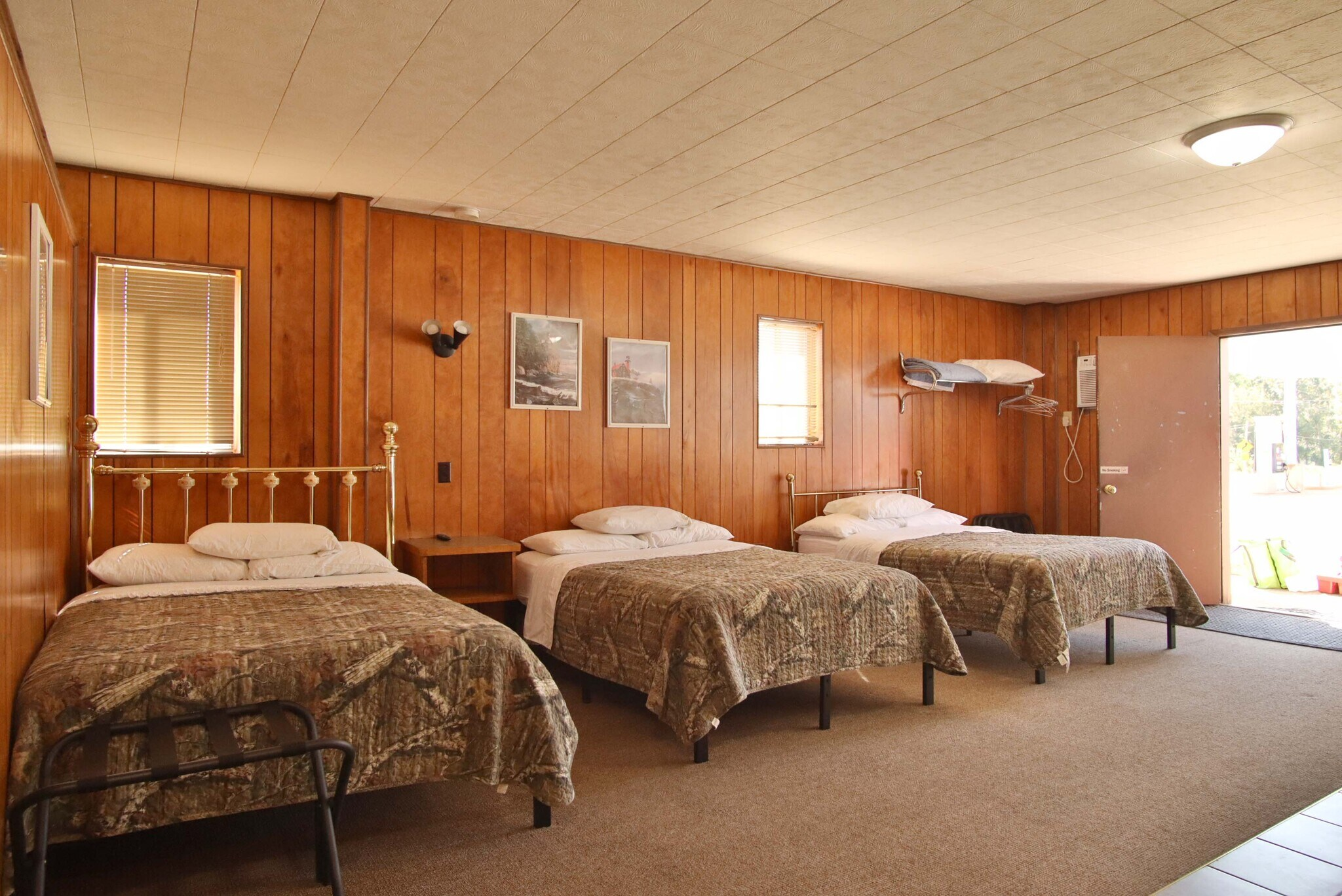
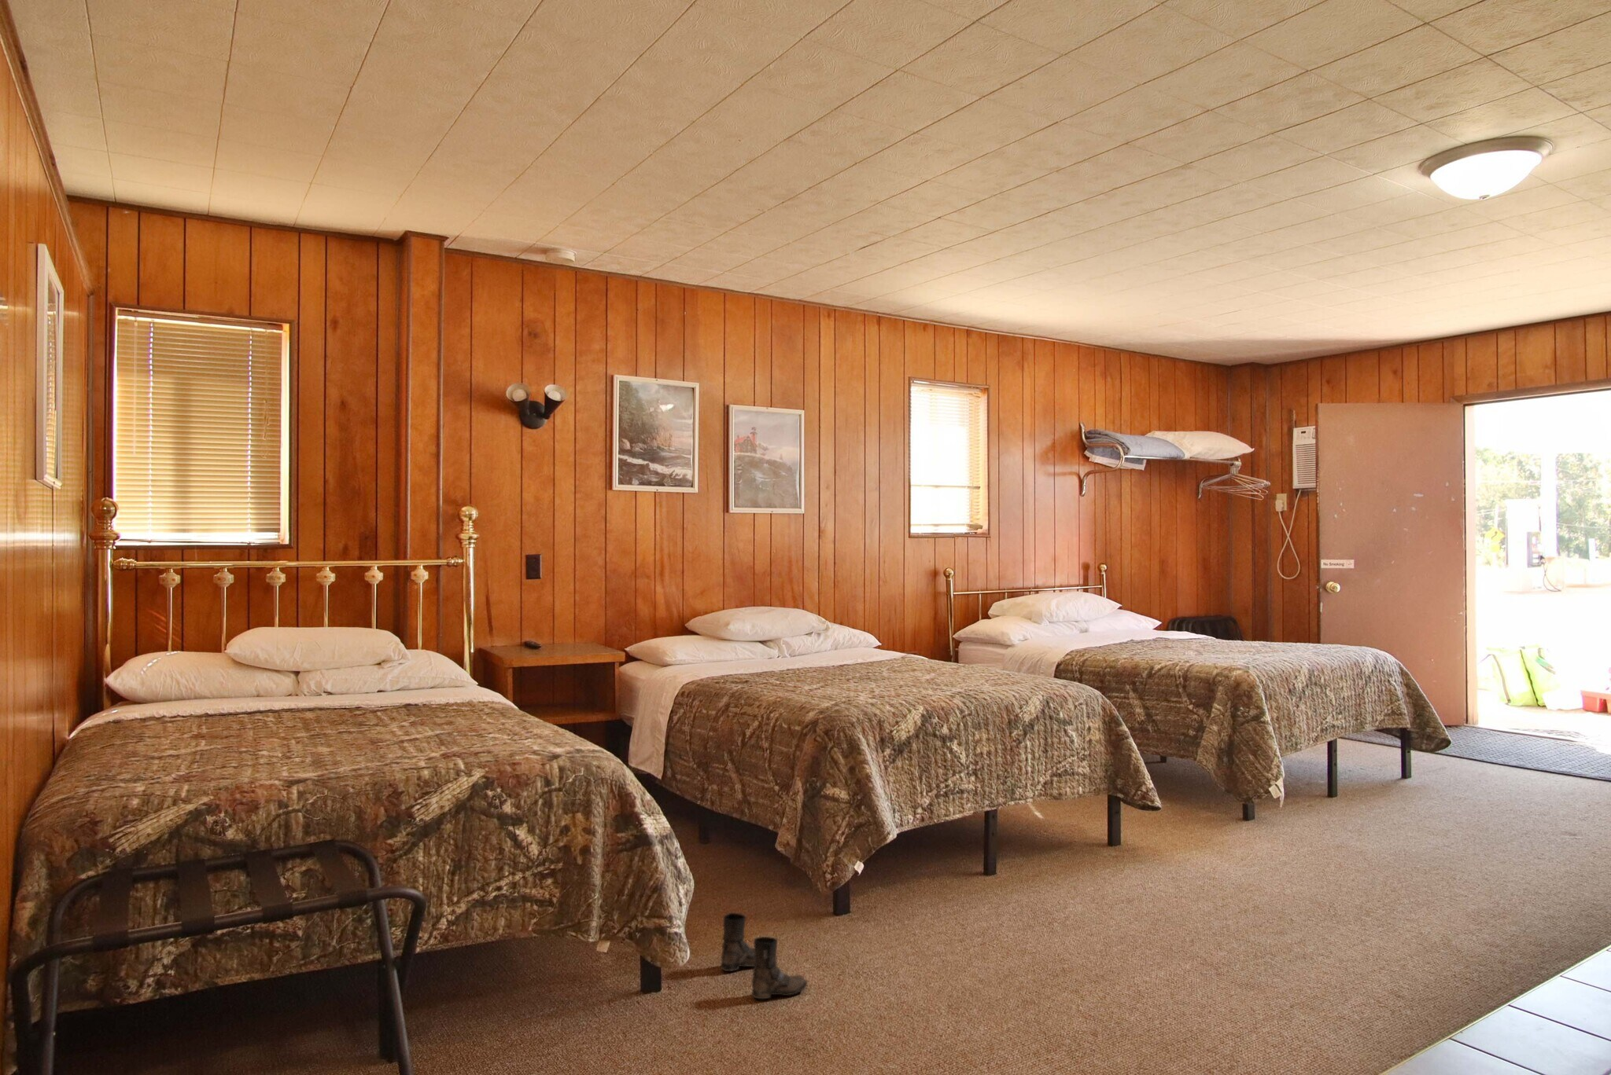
+ boots (762, 951)
